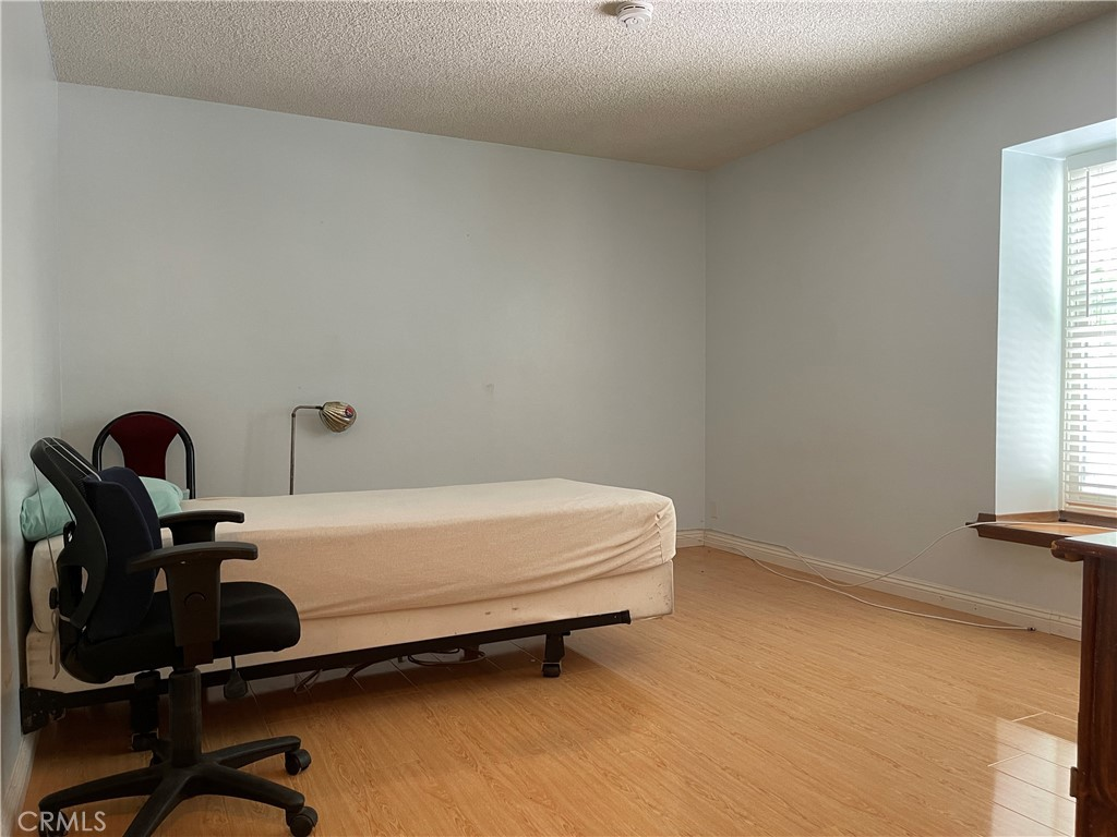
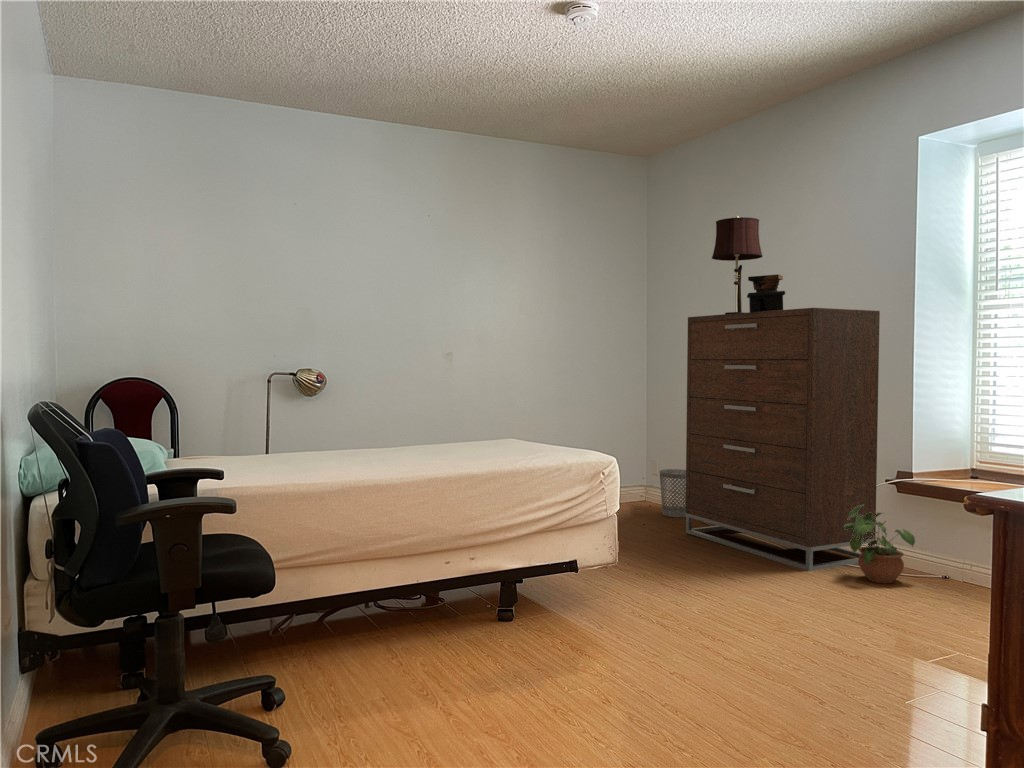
+ wastebasket (677, 493)
+ table lamp (736, 266)
+ dresser (773, 430)
+ potted plant (872, 542)
+ jewelry box (766, 294)
